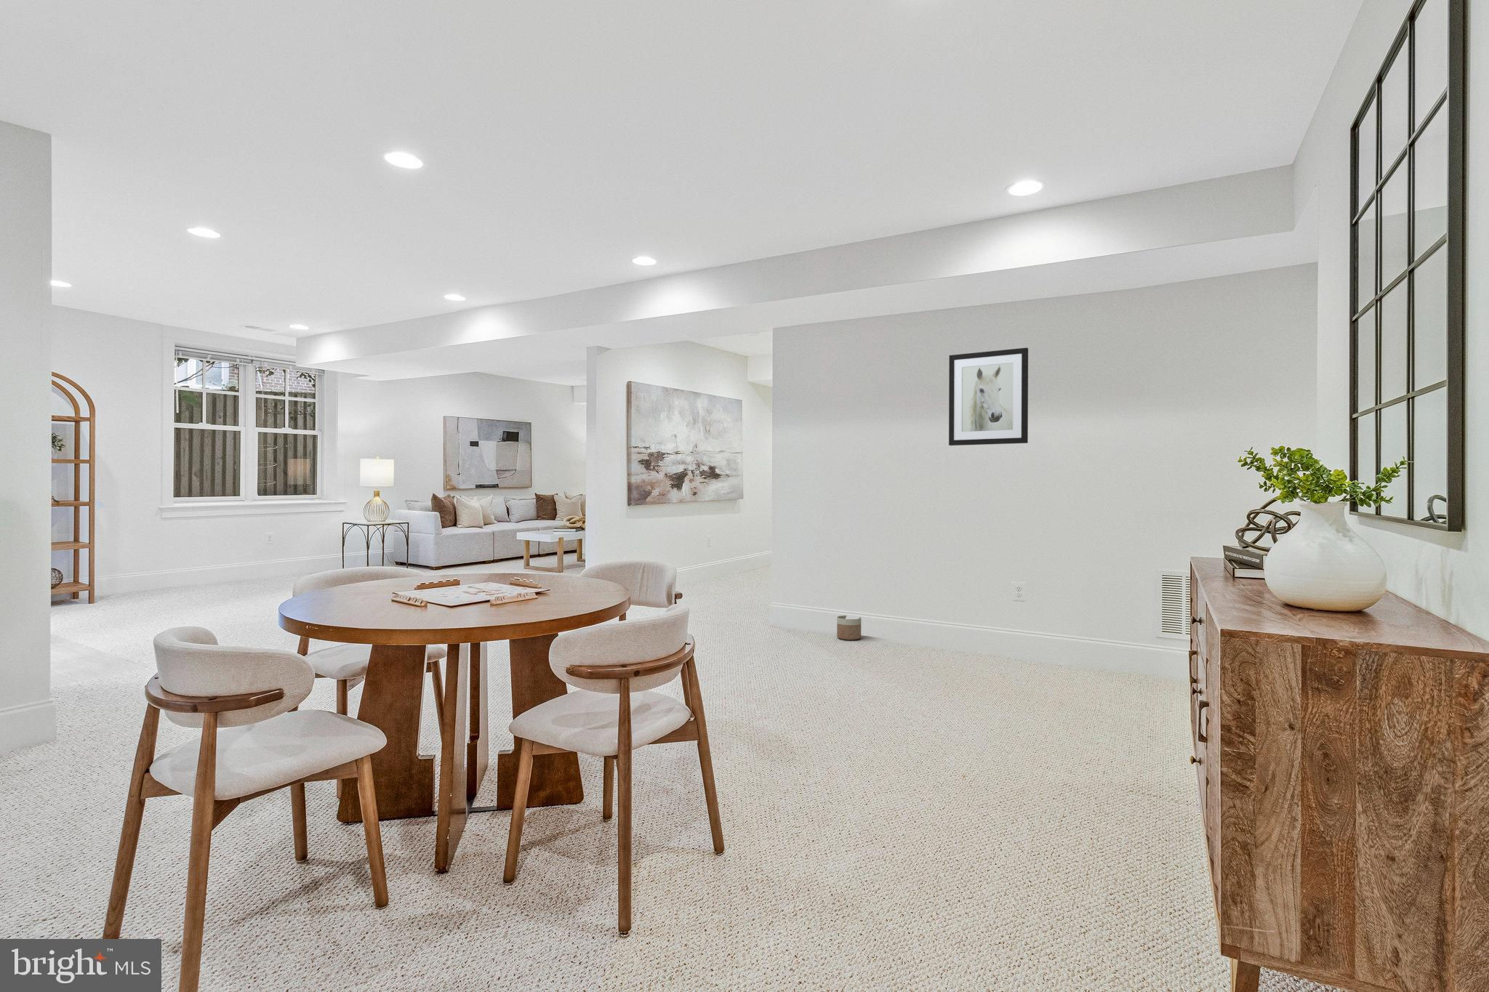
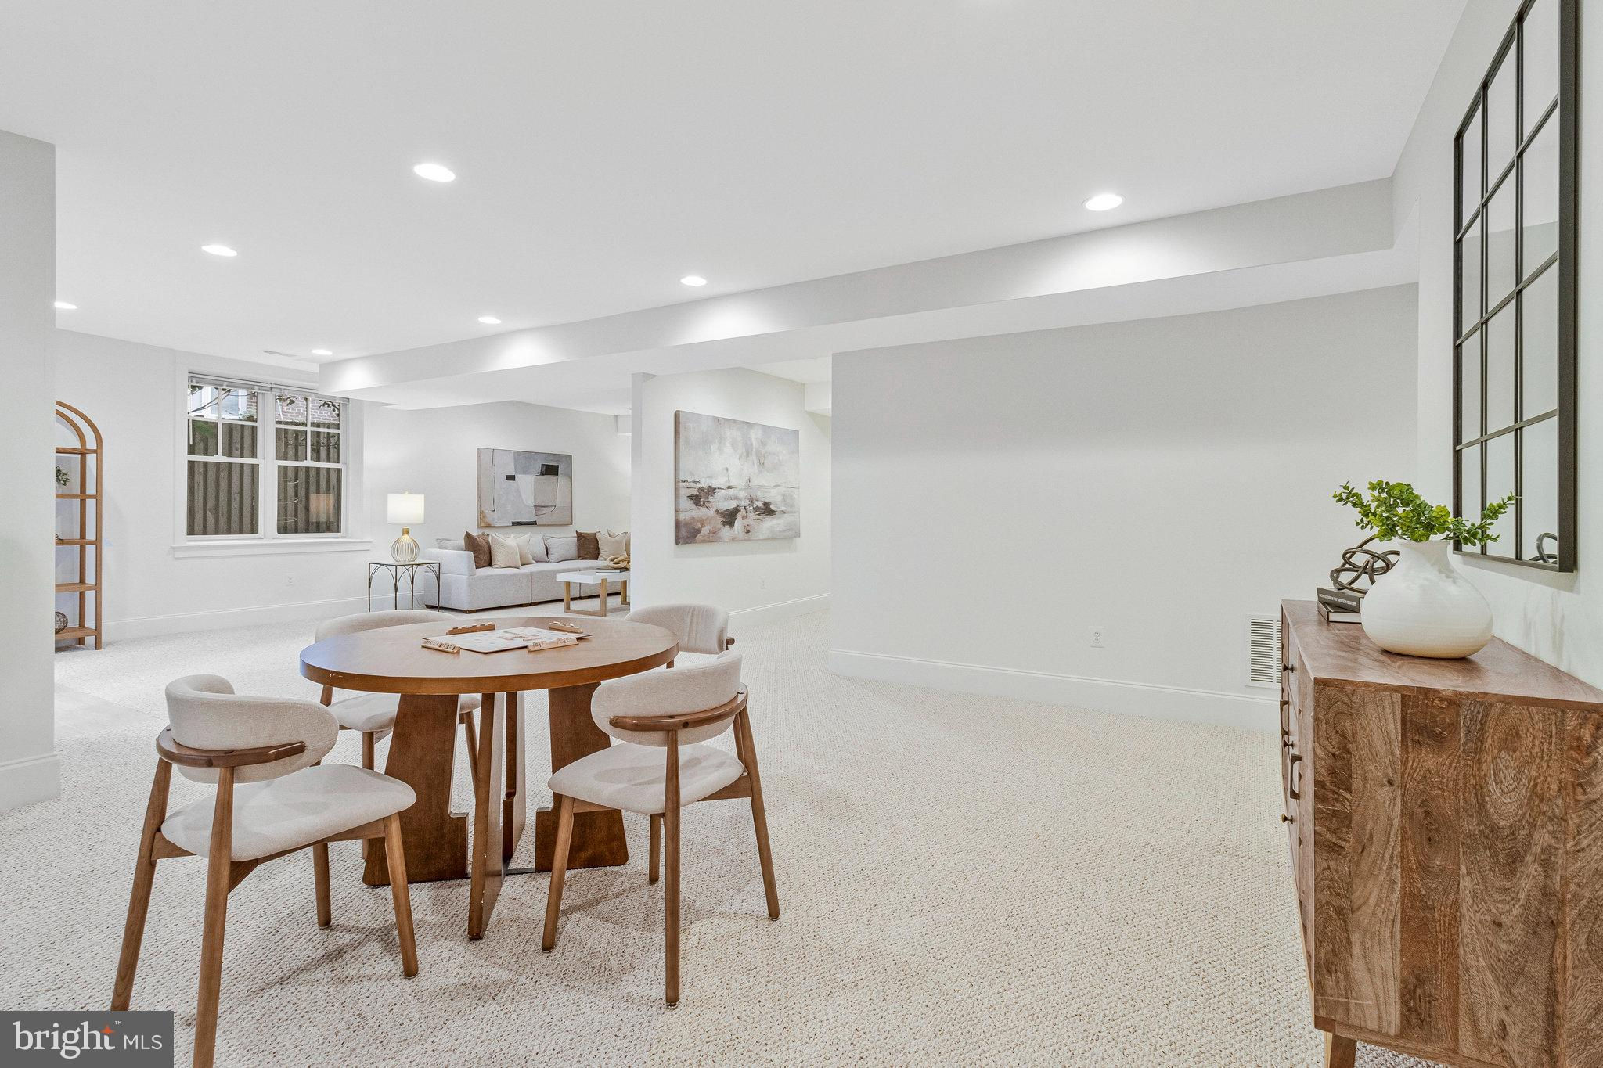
- planter (848, 627)
- wall art (988, 397)
